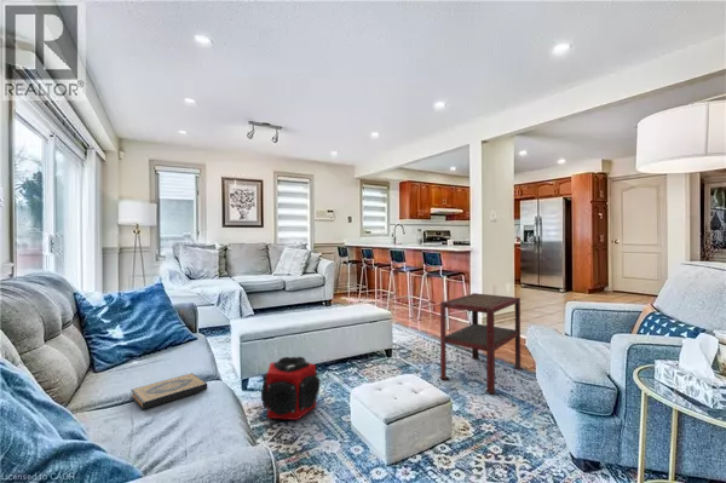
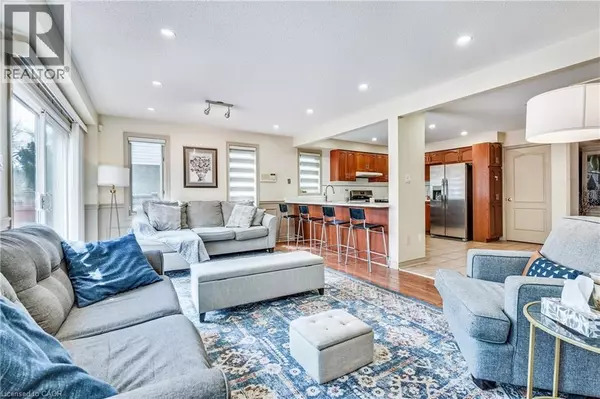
- speaker (288, 385)
- hardback book (169, 390)
- side table (482, 335)
